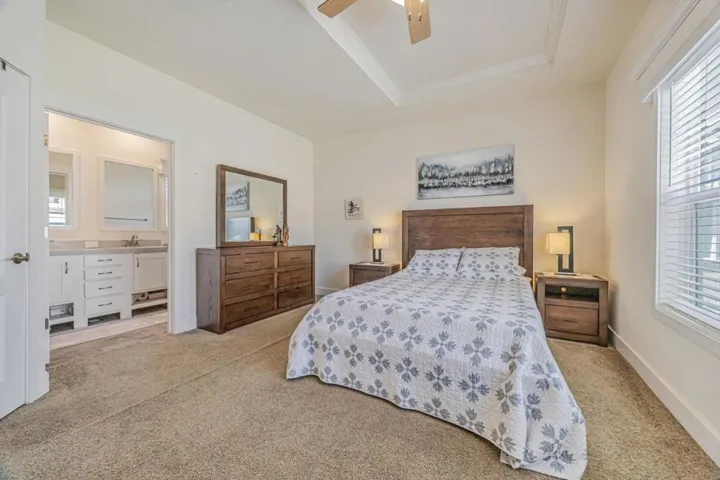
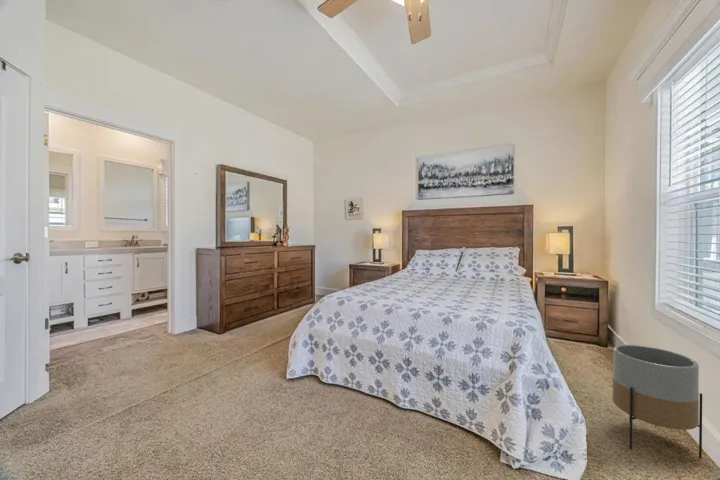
+ planter (653, 398)
